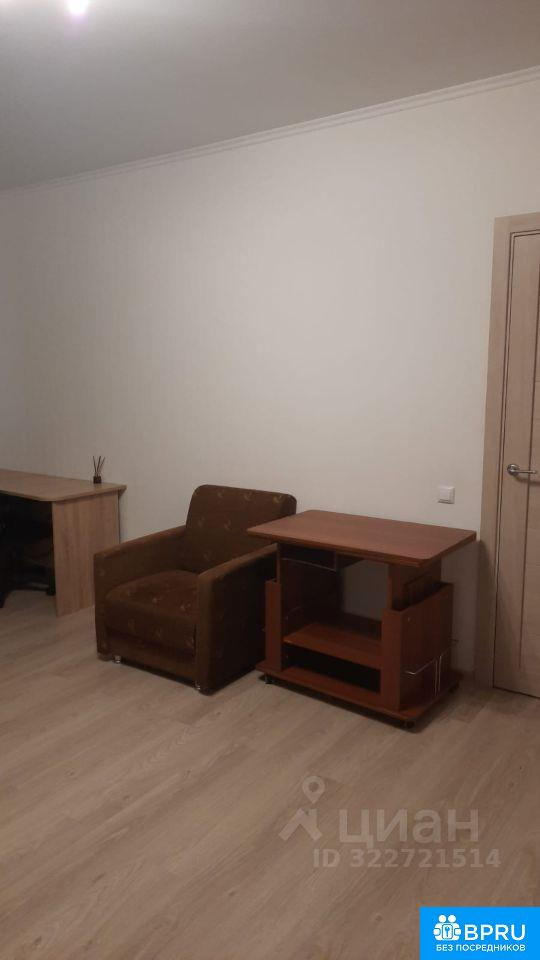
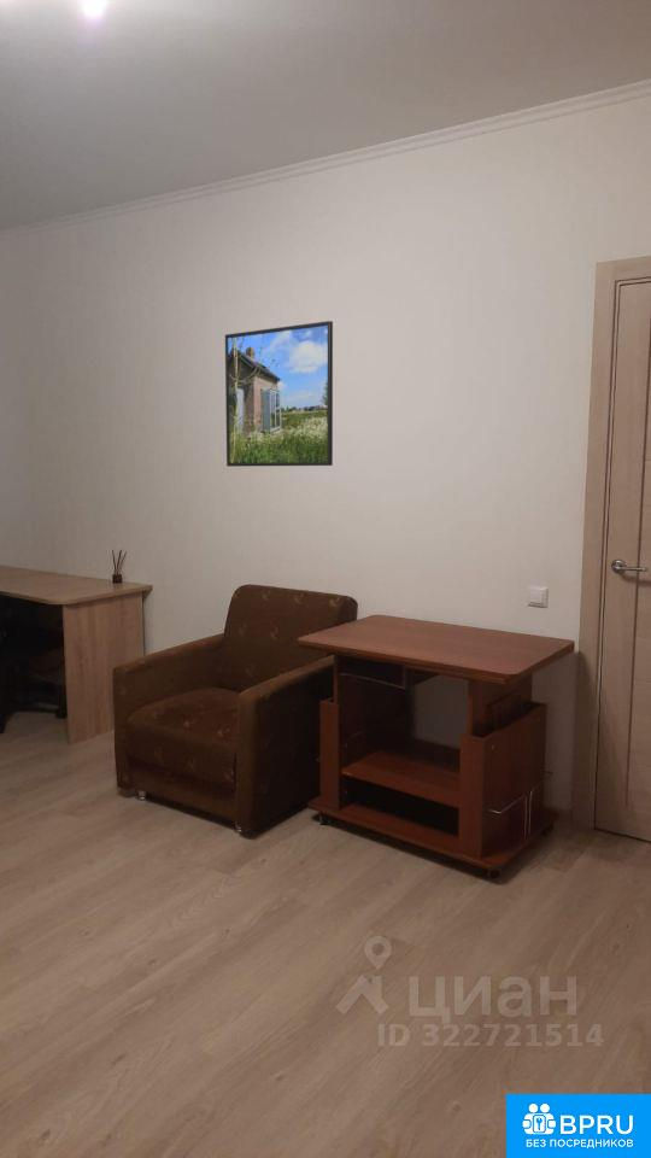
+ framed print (276, 397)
